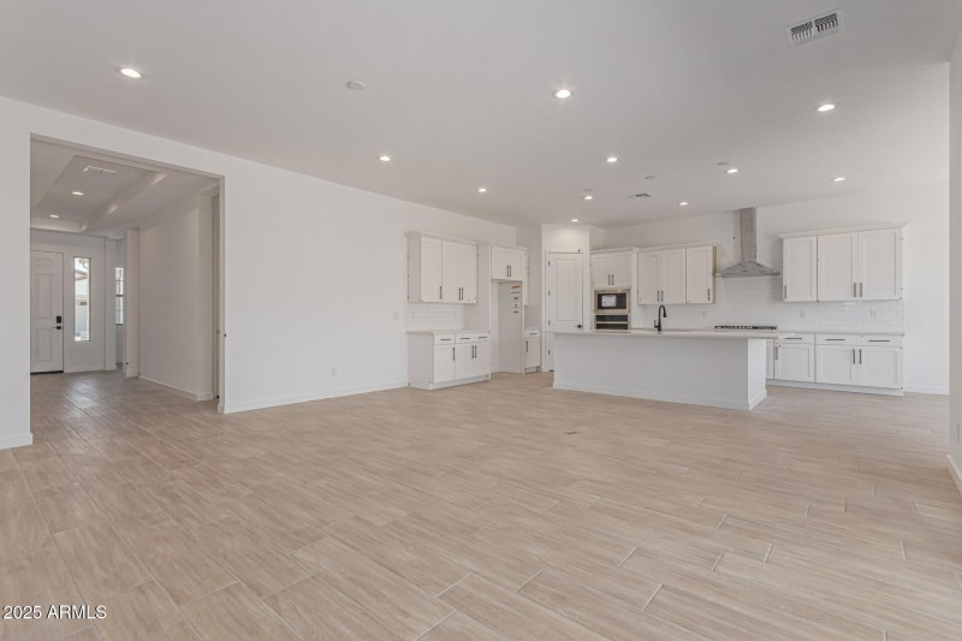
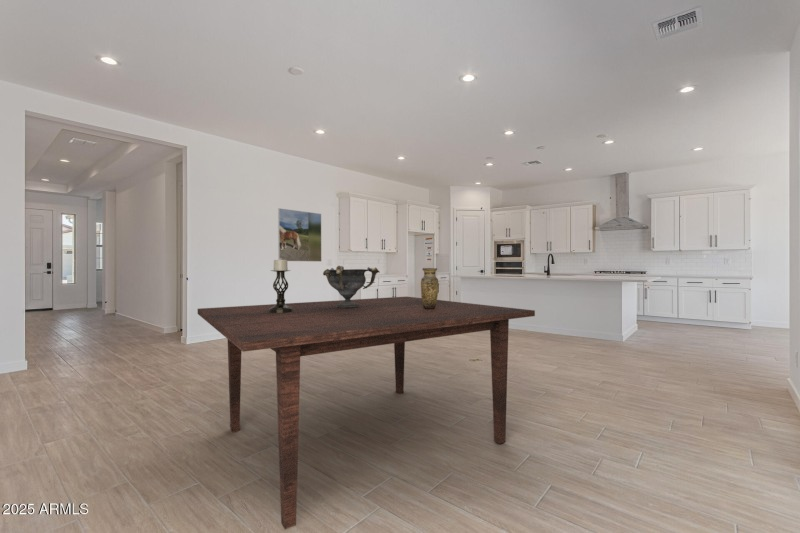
+ table (356, 348)
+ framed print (300, 236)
+ candle holder (281, 284)
+ decorative bowl (343, 286)
+ vase (429, 288)
